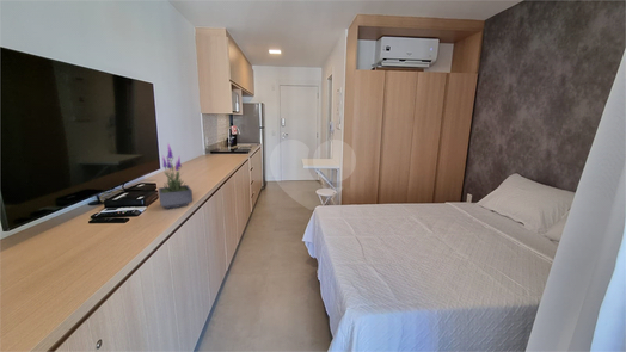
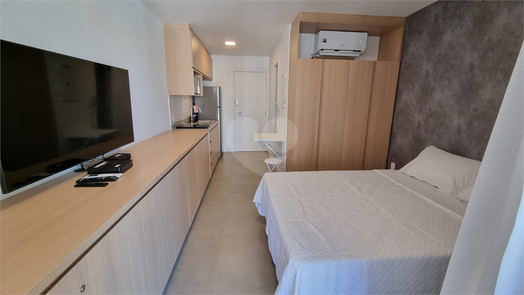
- potted plant (173, 174)
